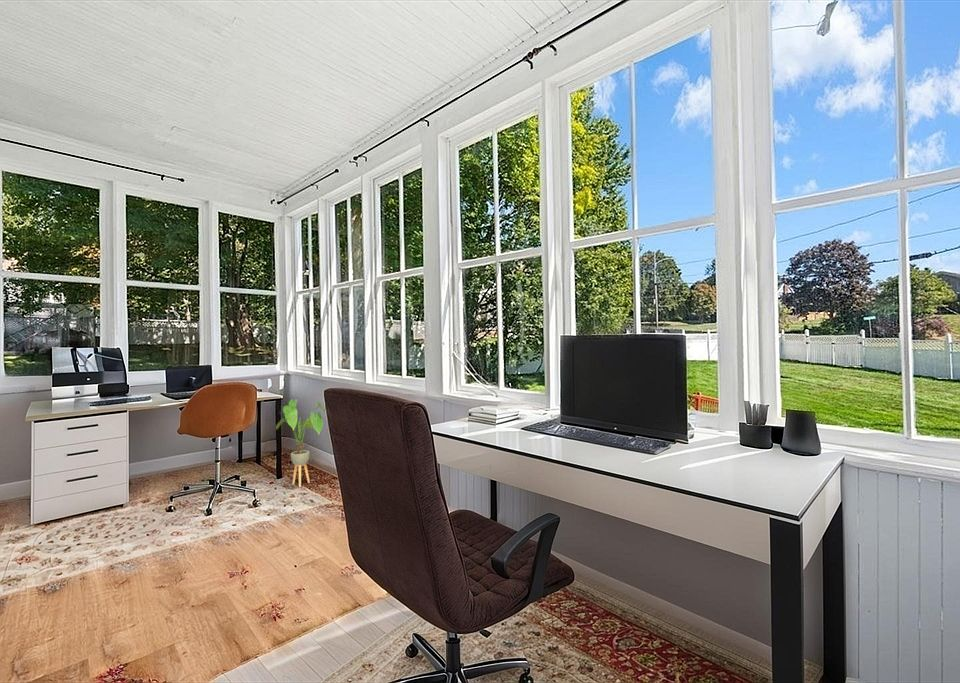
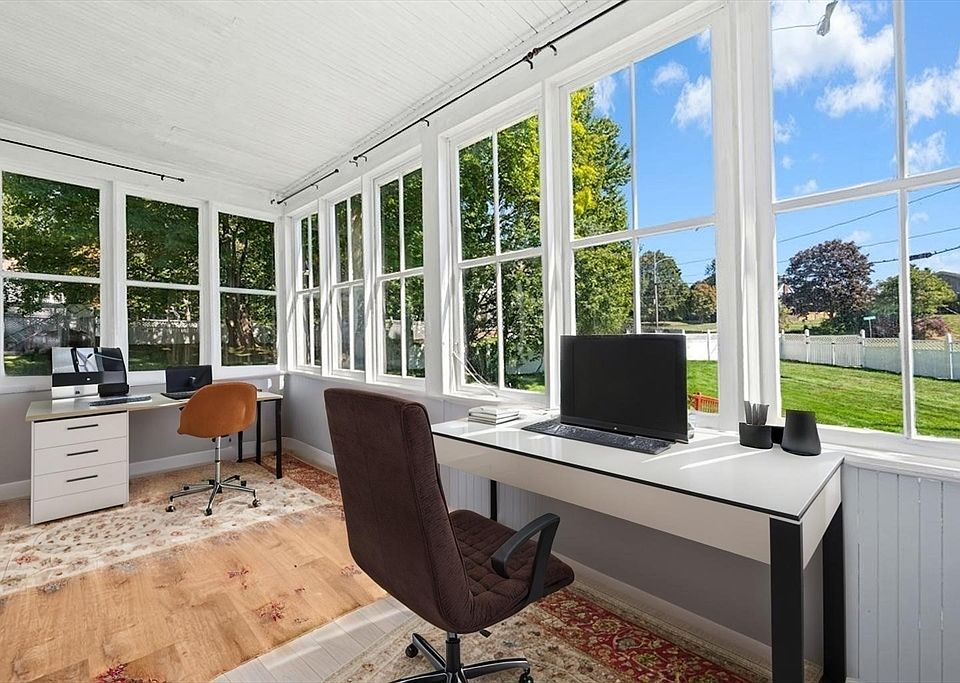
- house plant (302, 441)
